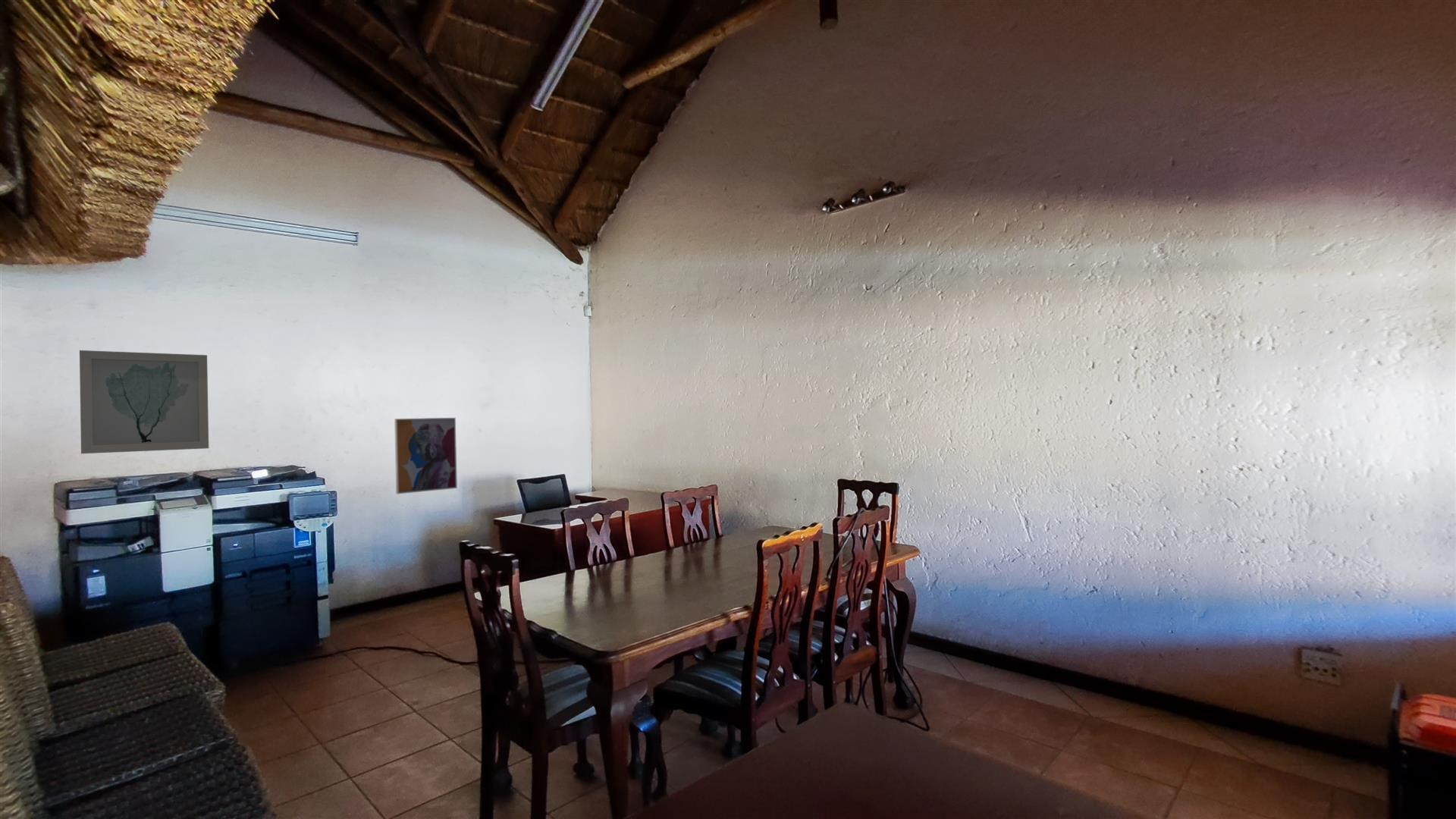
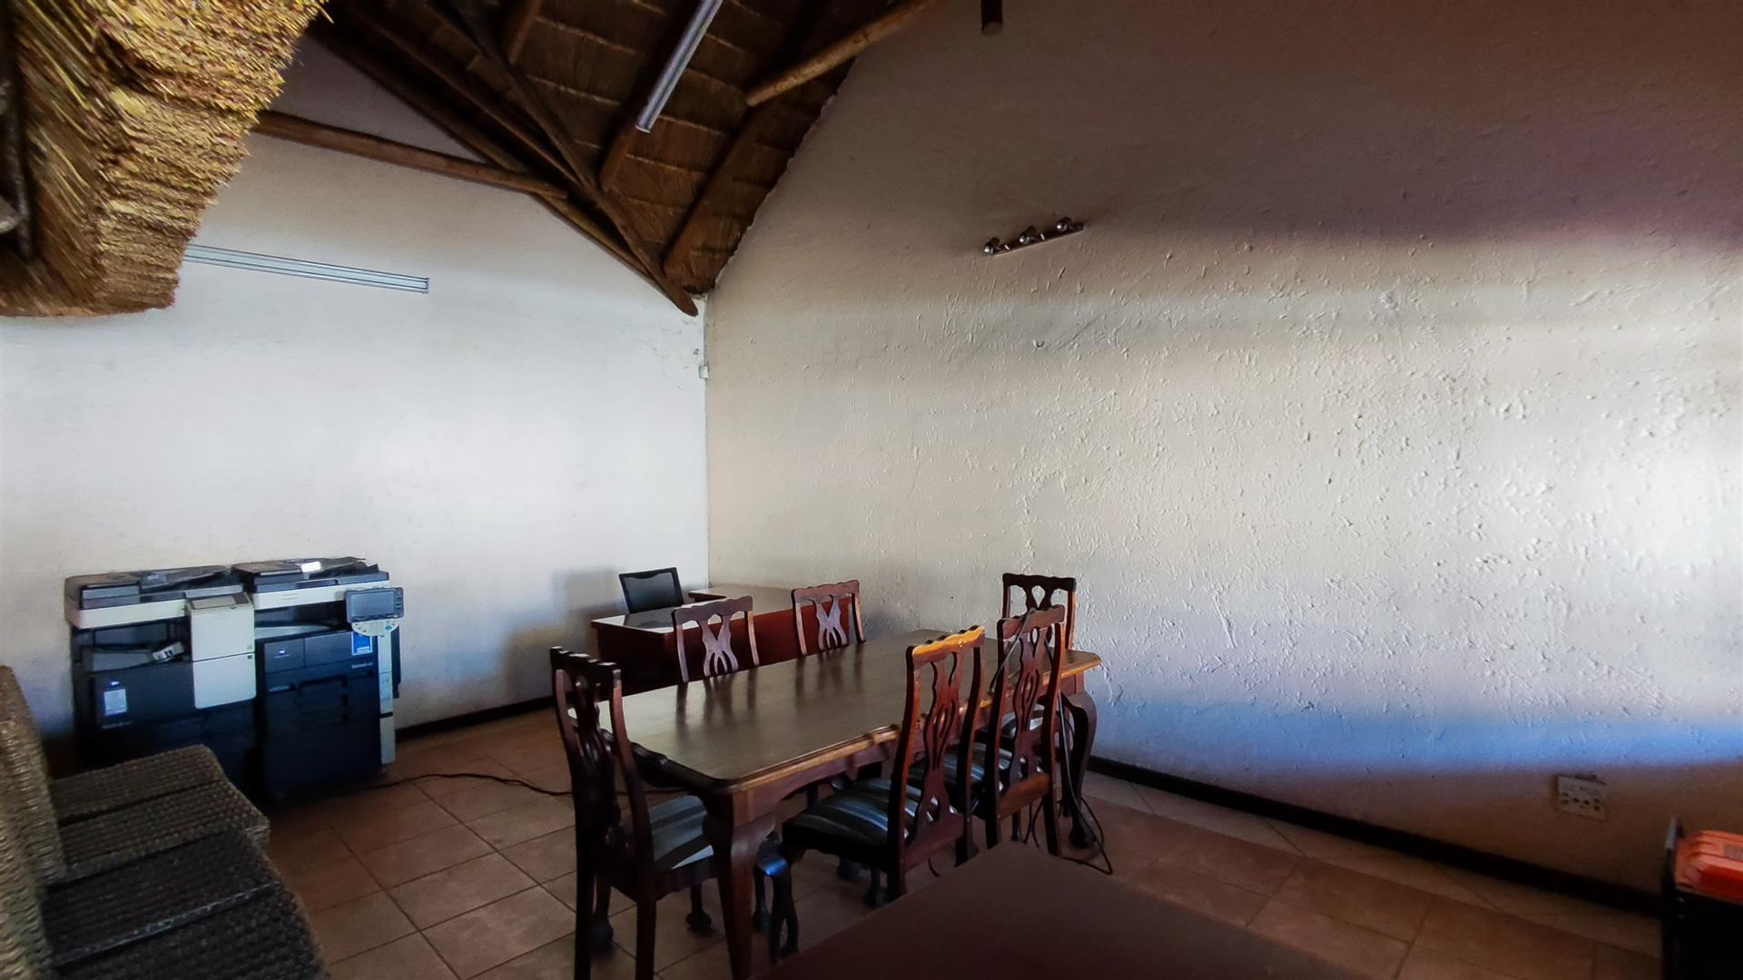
- wall art (426, 454)
- wall art (147, 401)
